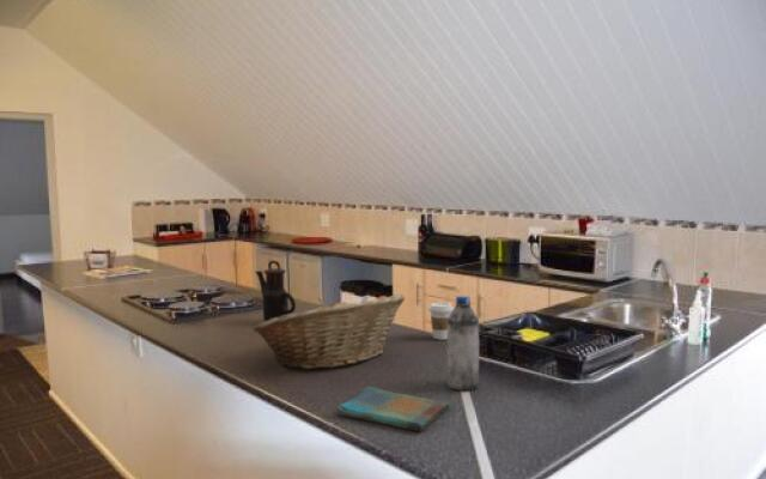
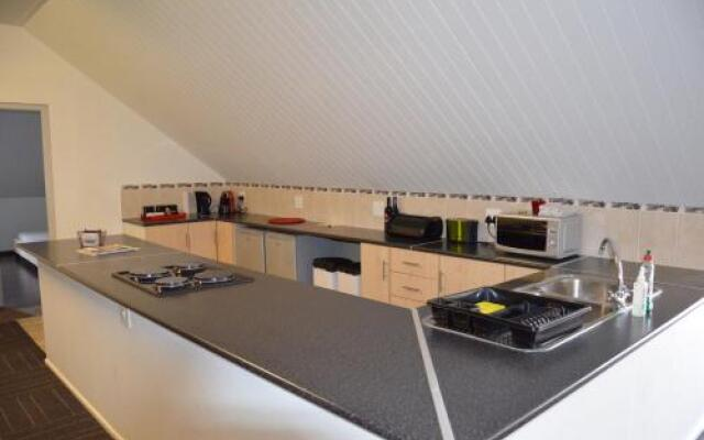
- teapot (274, 291)
- water bottle (462, 341)
- coffee cup (440, 320)
- fruit basket (333, 325)
- dish towel (393, 406)
